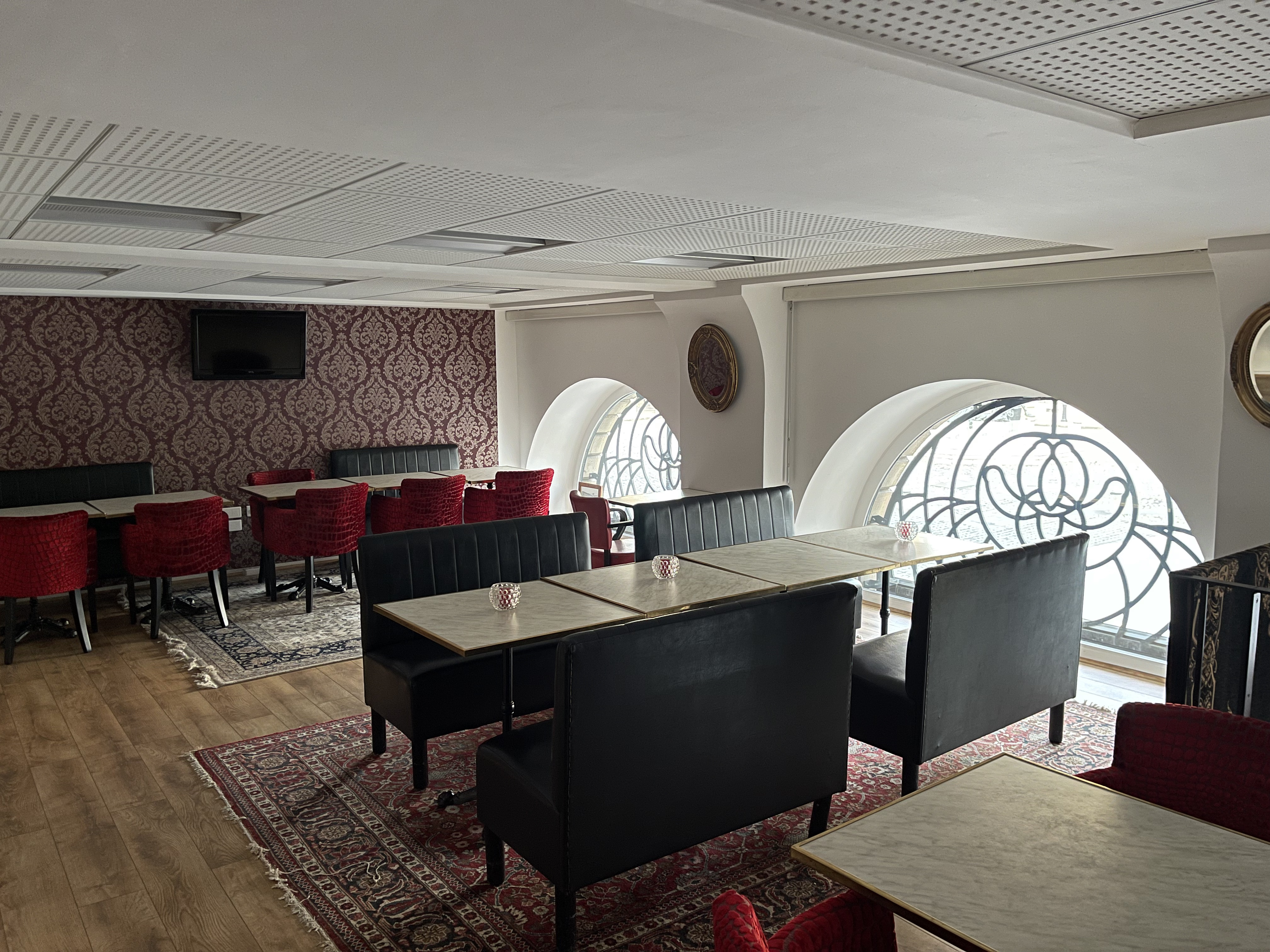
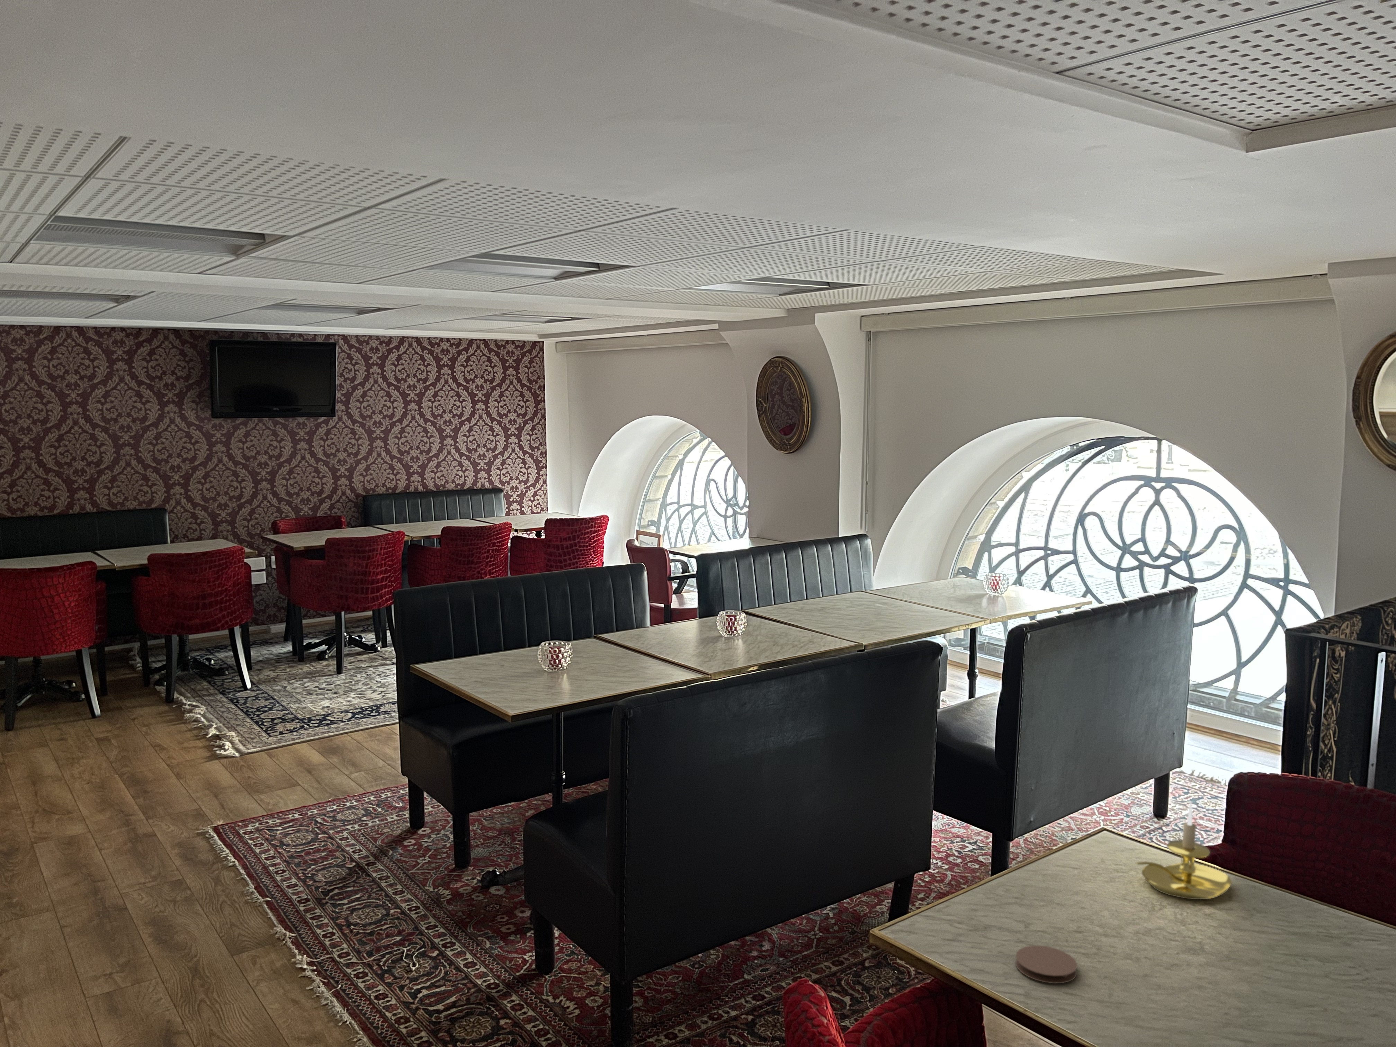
+ coaster (1046, 963)
+ candle holder (1183, 845)
